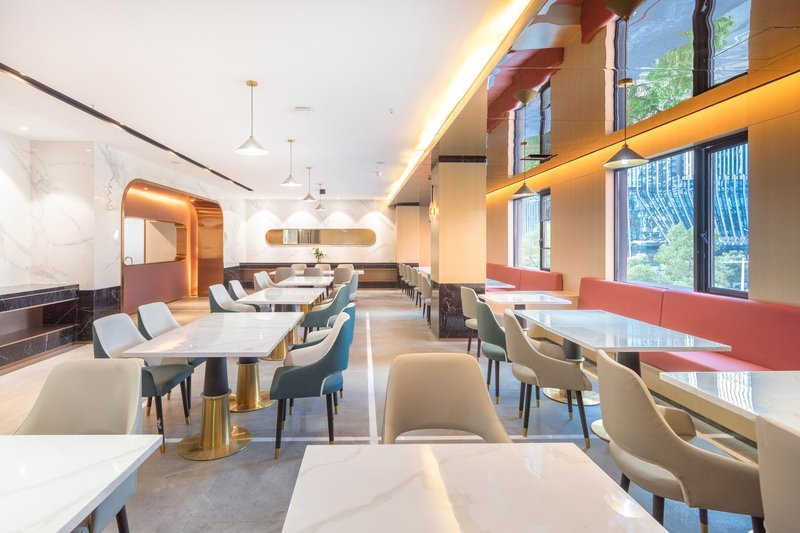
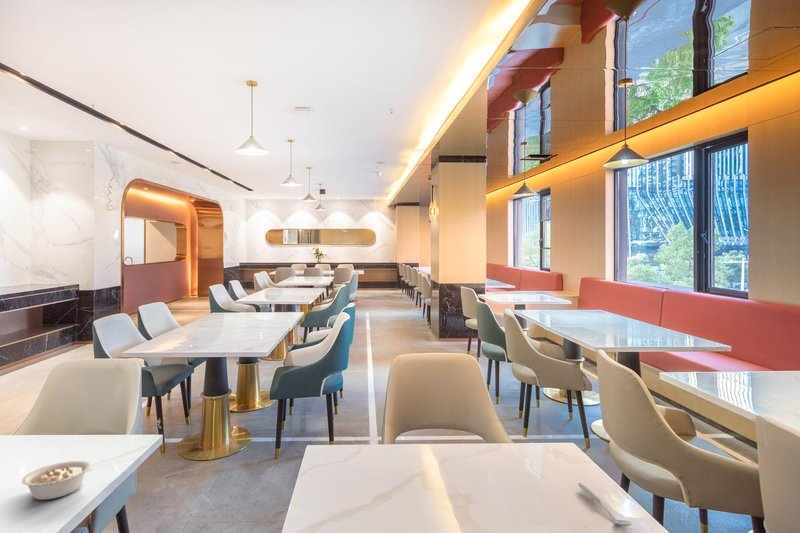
+ spoon (601, 503)
+ legume (60, 479)
